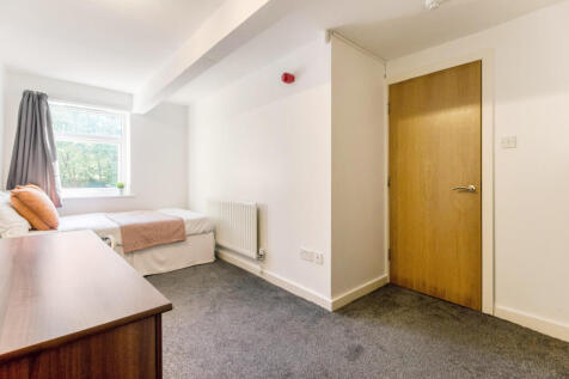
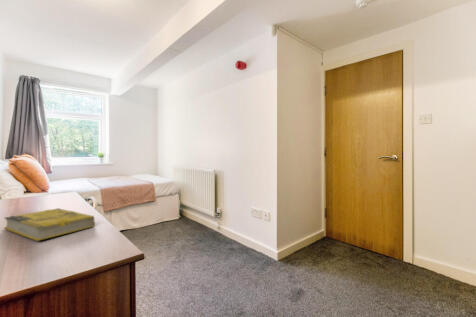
+ book (50, 221)
